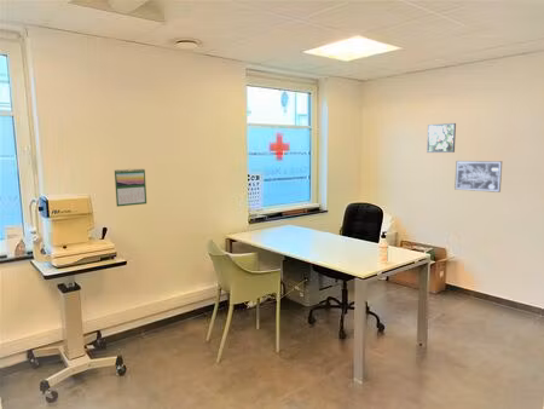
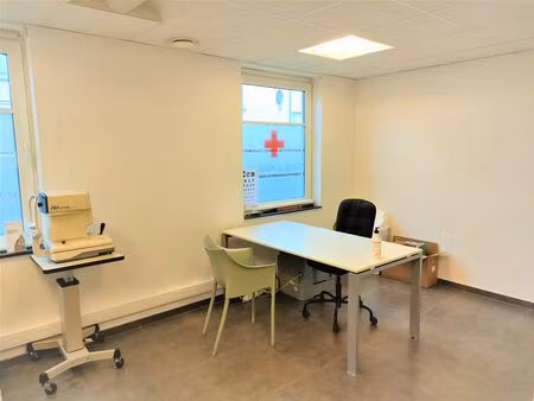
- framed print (440, 138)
- calendar (131, 186)
- wall art (476, 175)
